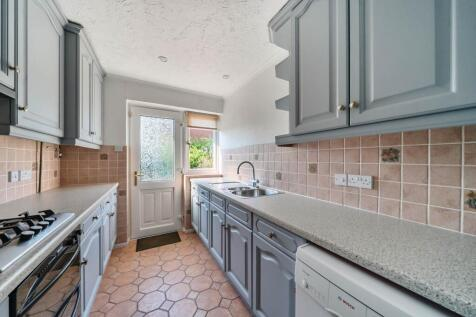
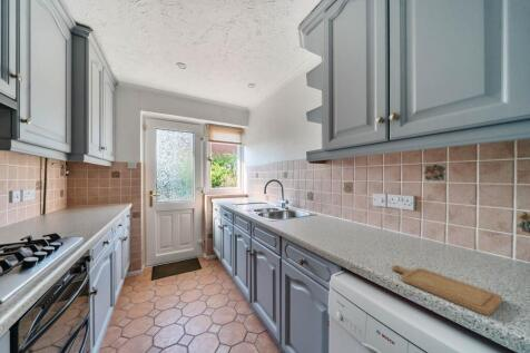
+ chopping board (435, 283)
